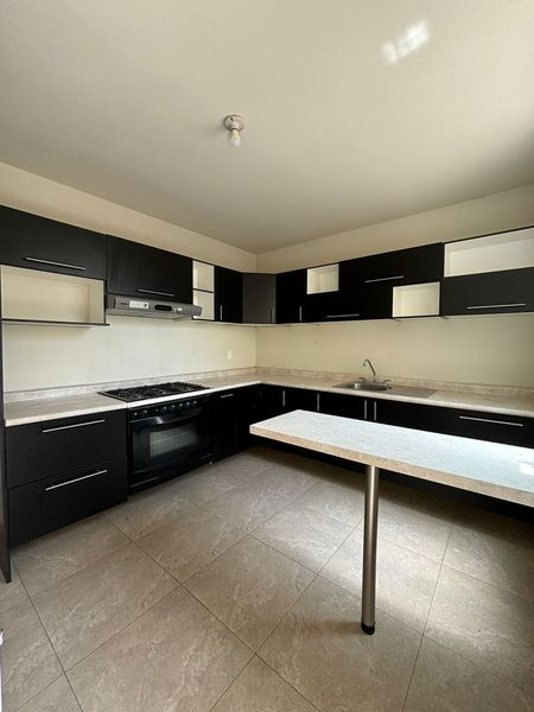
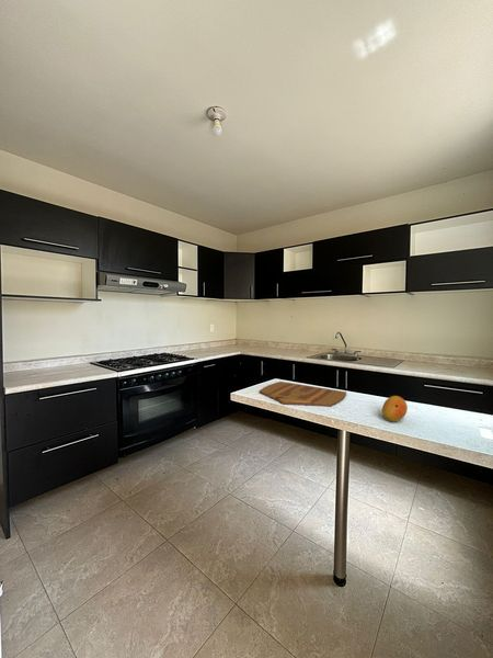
+ cutting board (298, 393)
+ fruit (393, 407)
